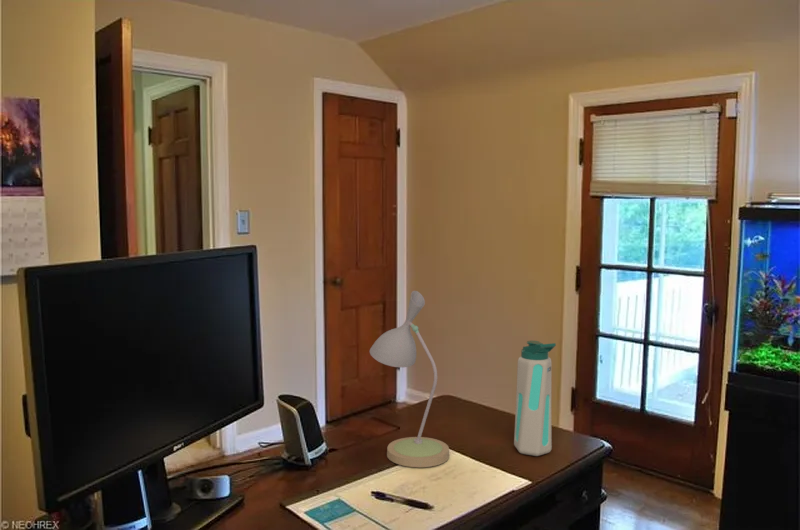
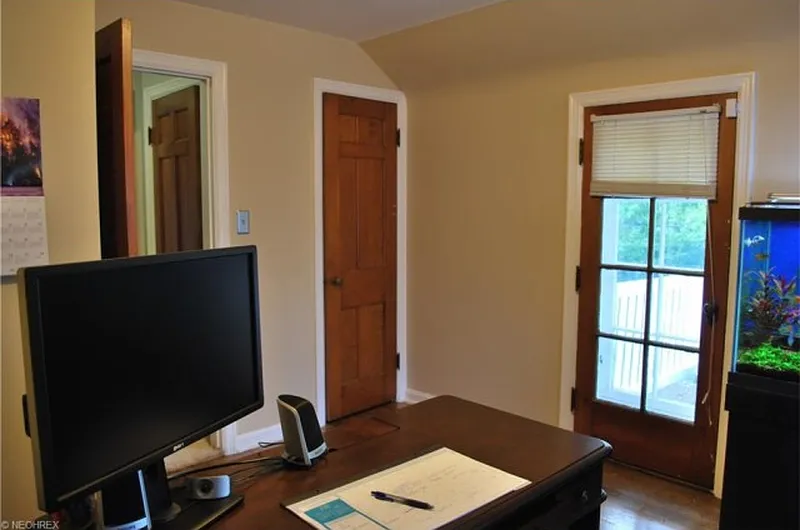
- water bottle (535, 396)
- desk lamp (408, 366)
